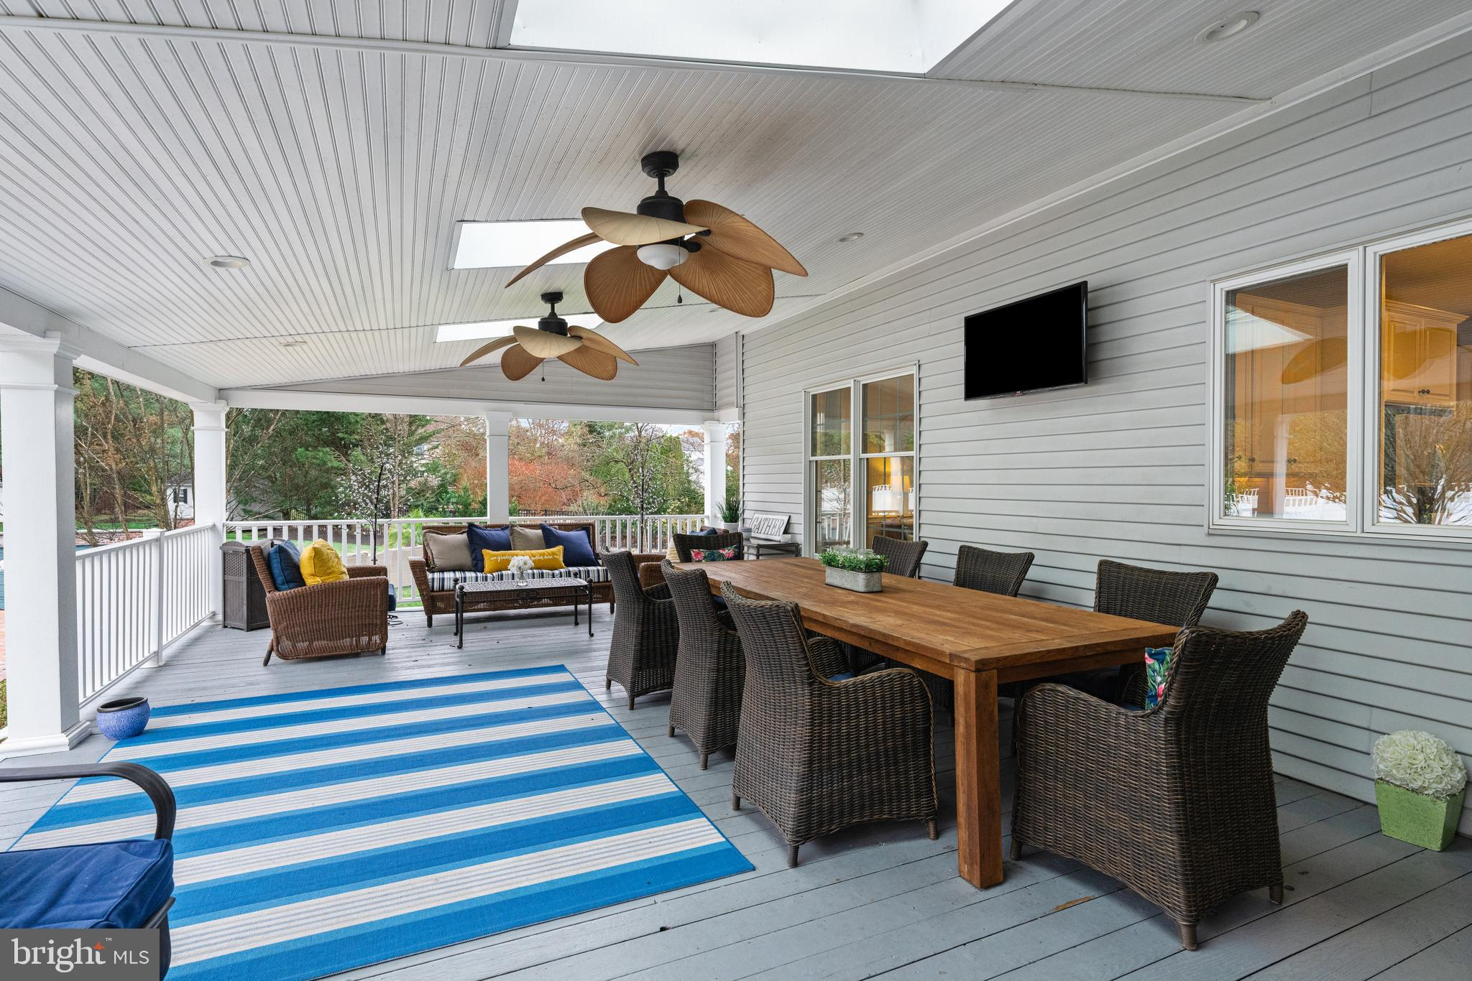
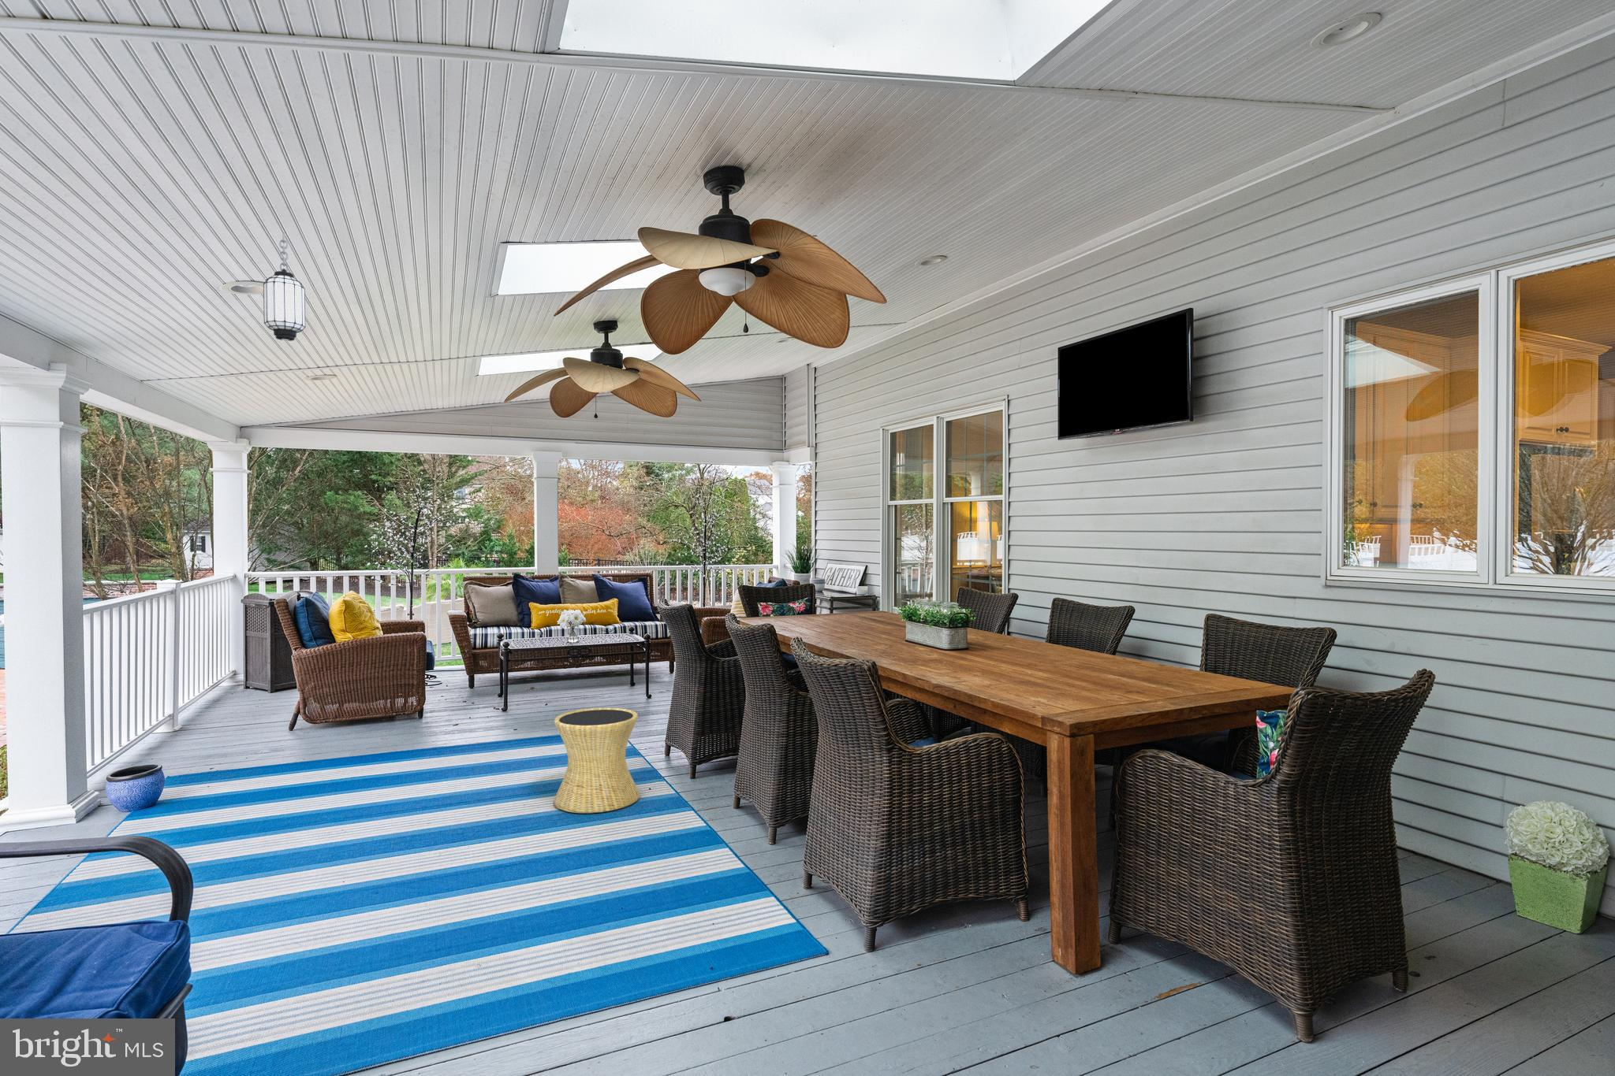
+ hanging lantern (284, 287)
+ side table (596, 758)
